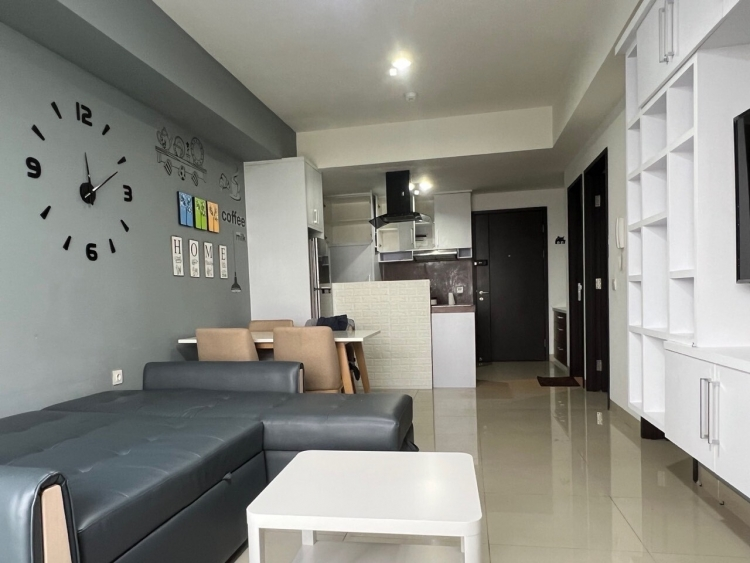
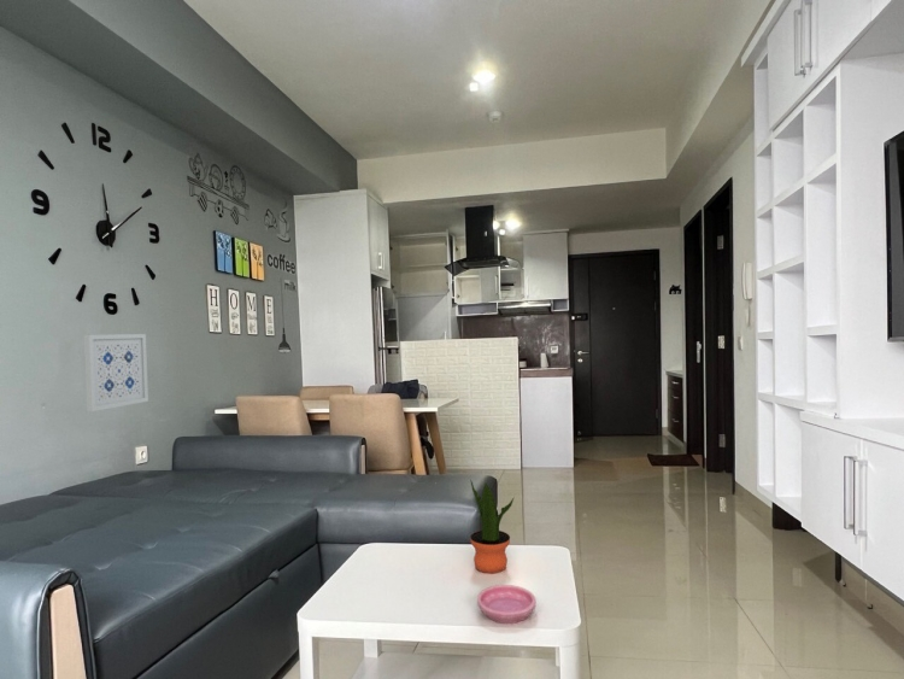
+ wall art (118, 370)
+ potted plant (491, 521)
+ saucer (506, 604)
